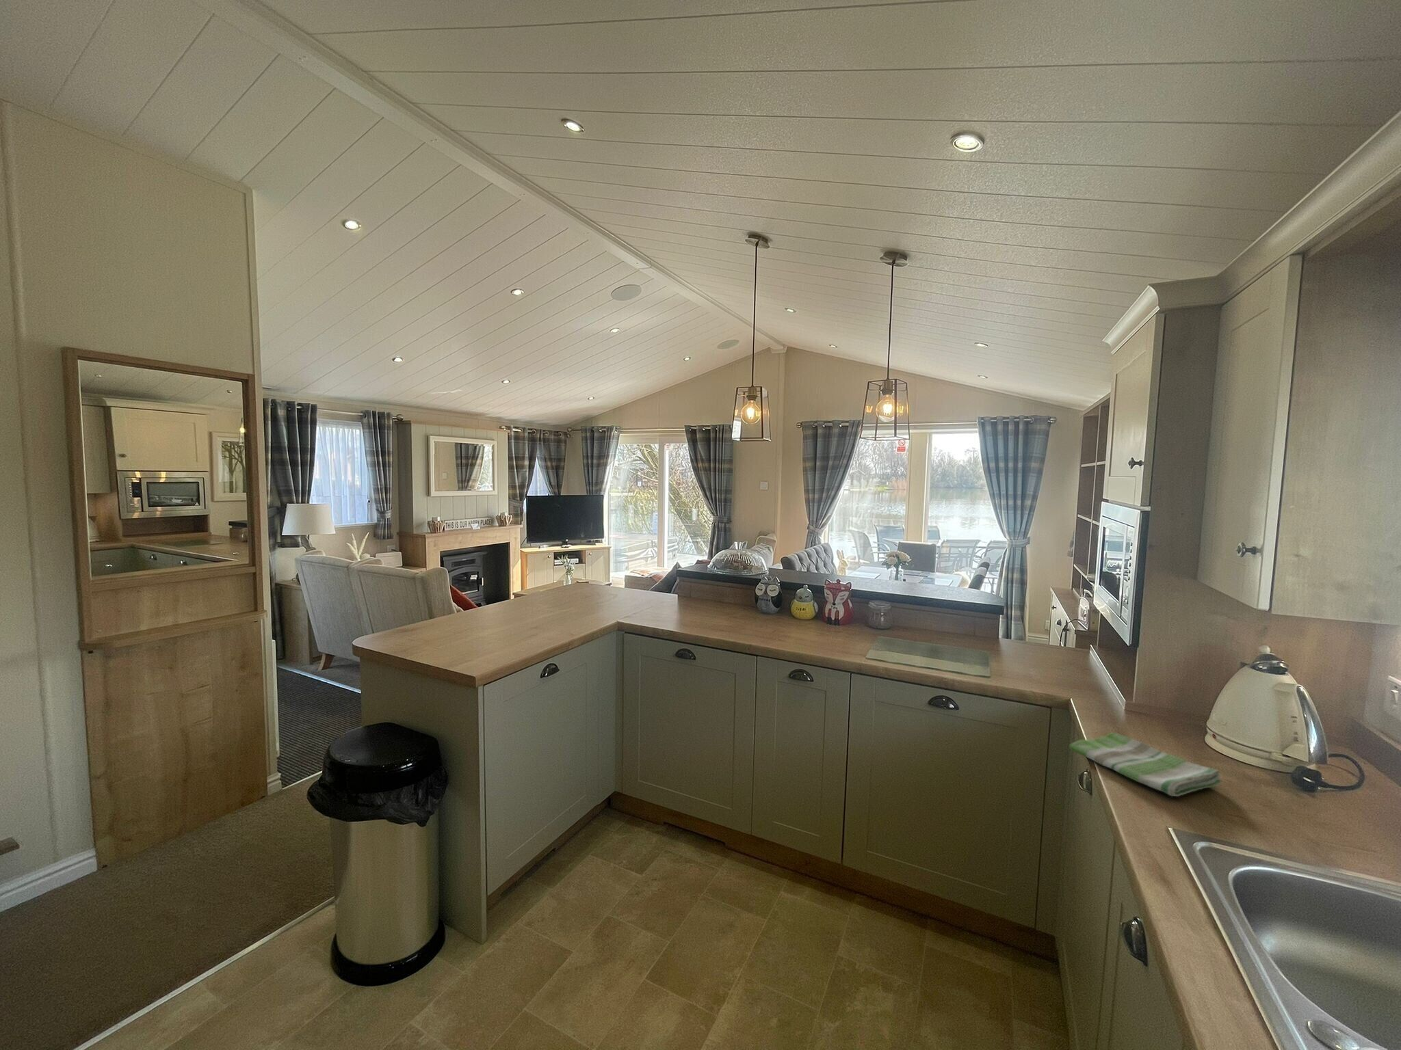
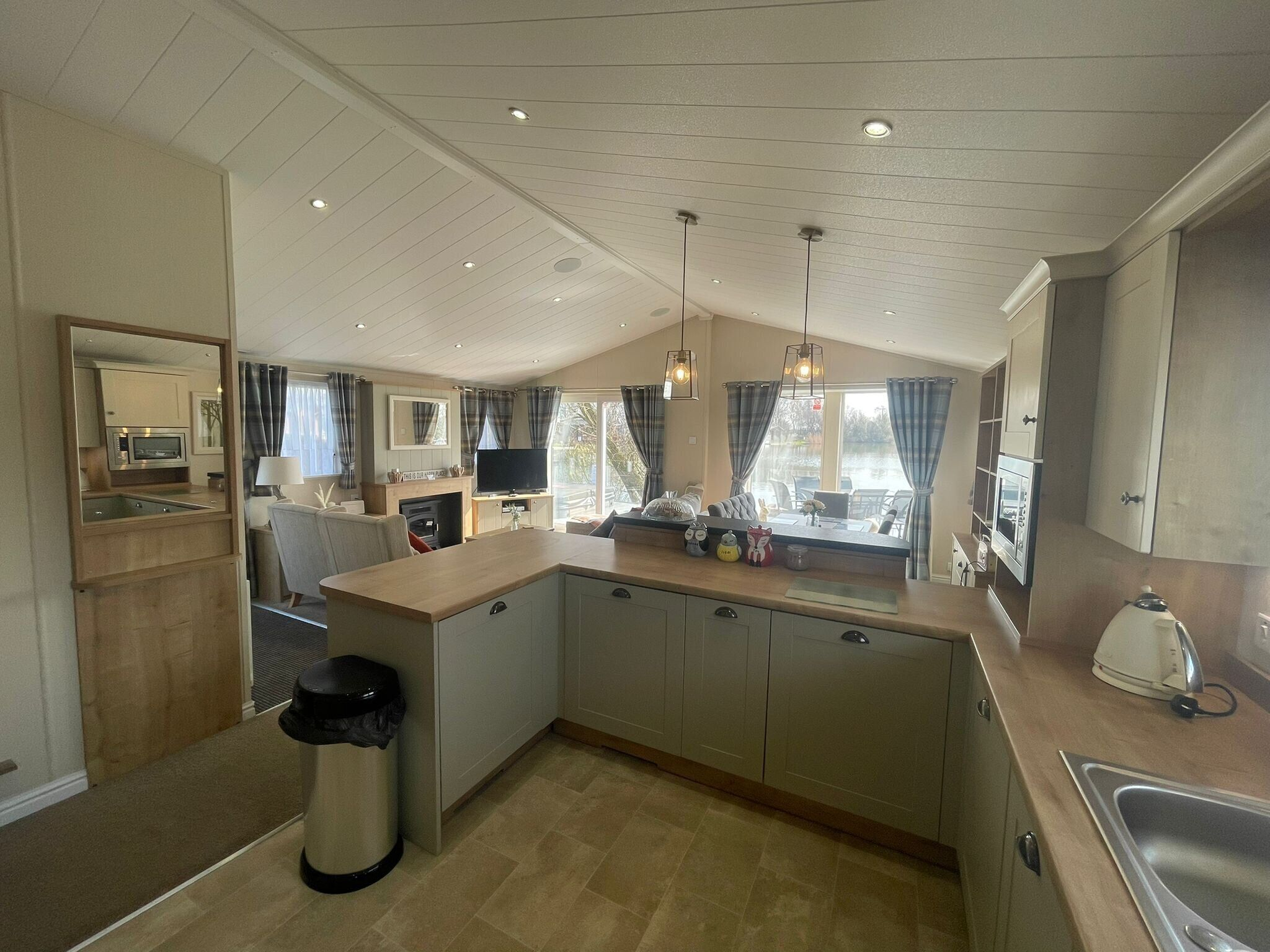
- dish towel (1141, 760)
